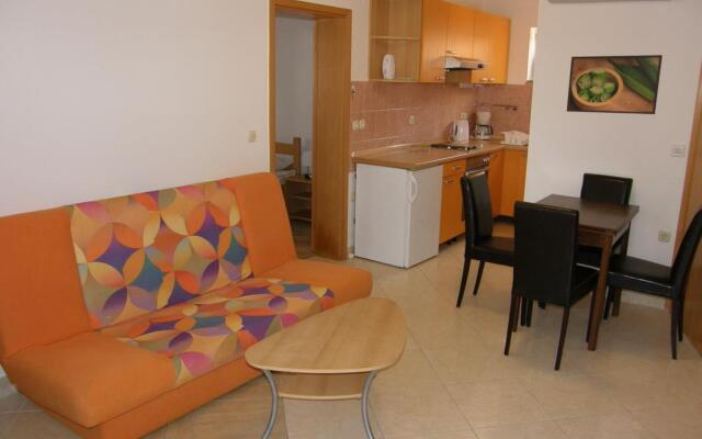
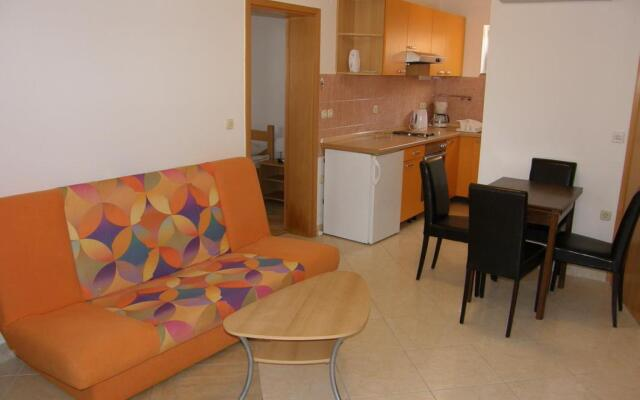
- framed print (612, 85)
